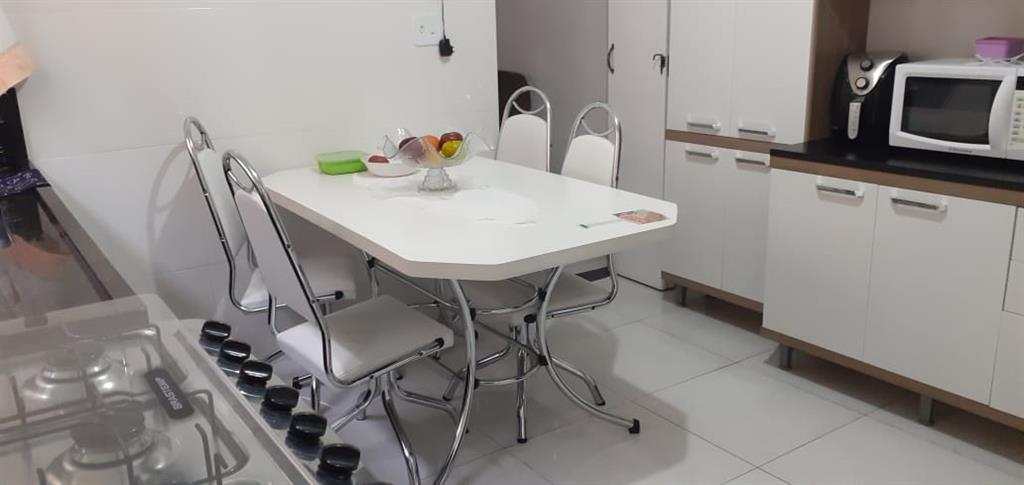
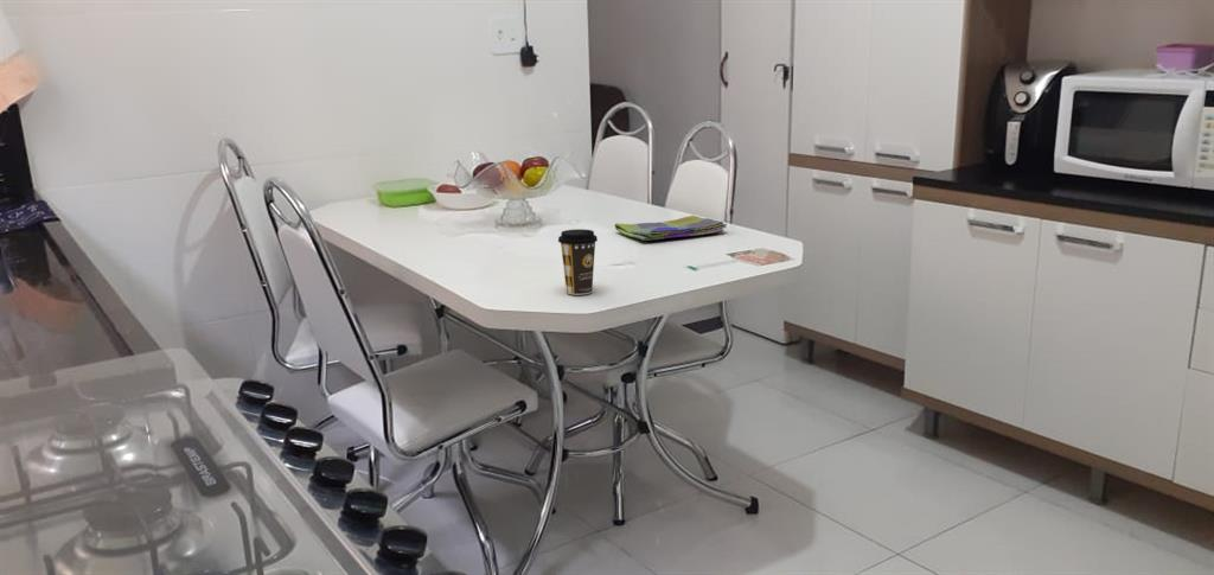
+ coffee cup (577, 262)
+ dish towel (670, 226)
